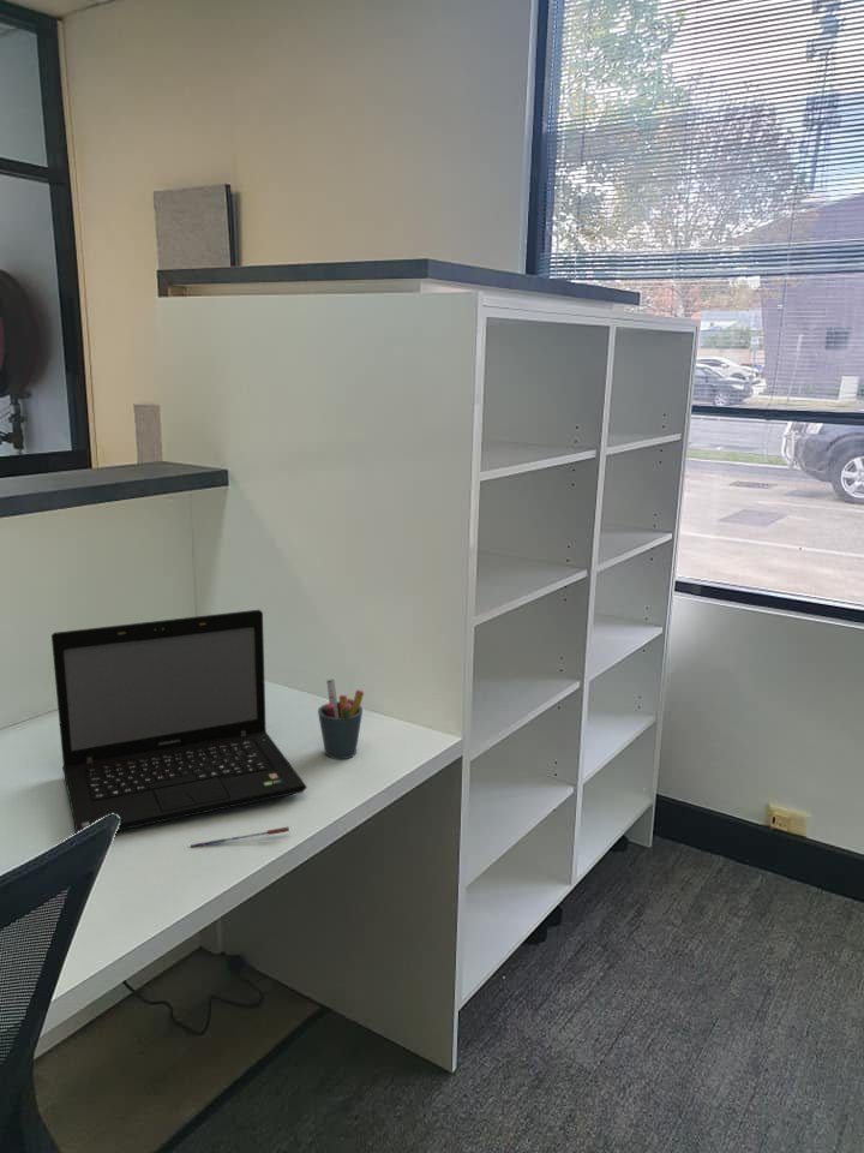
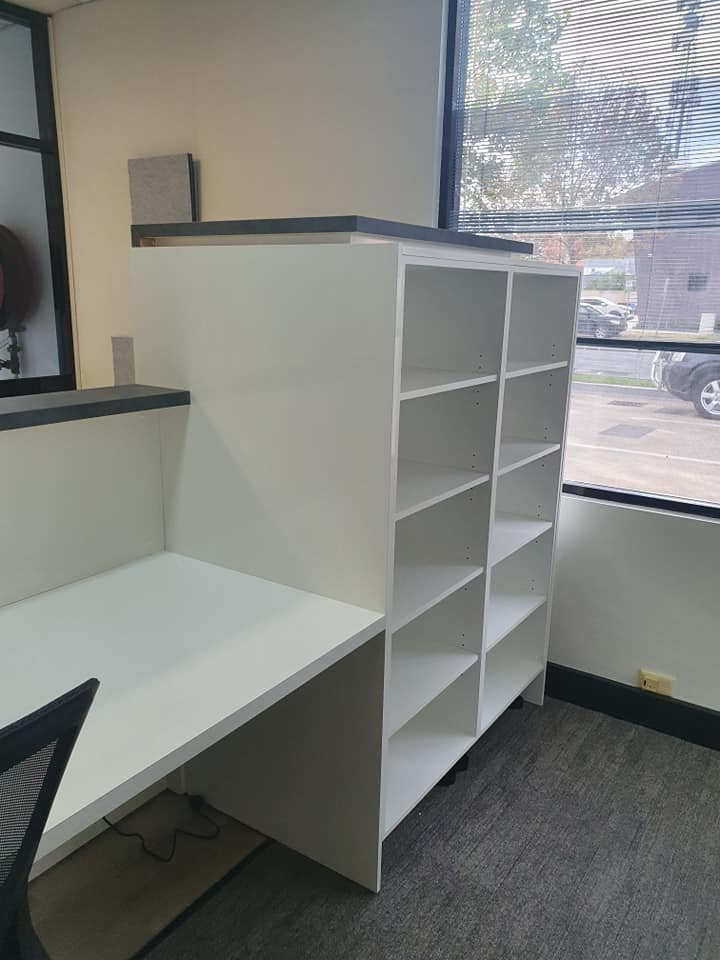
- laptop (179, 715)
- pen (240, 837)
- pen holder (341, 719)
